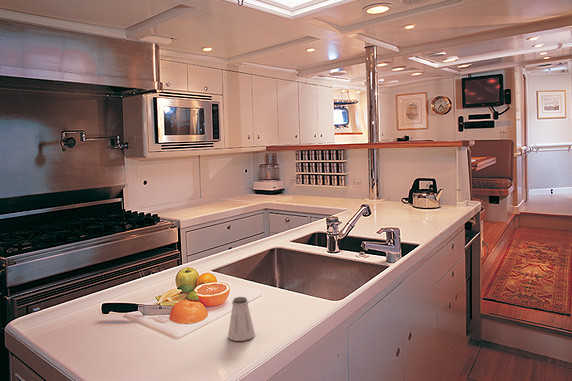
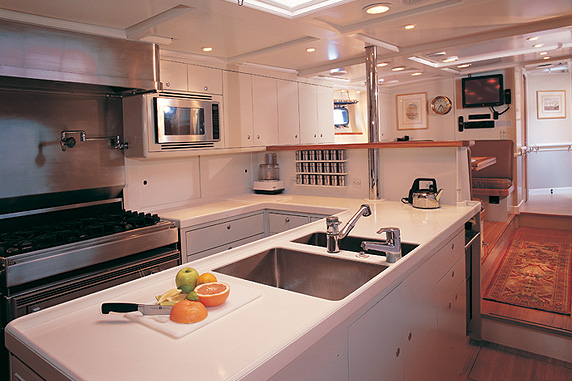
- saltshaker (240, 317)
